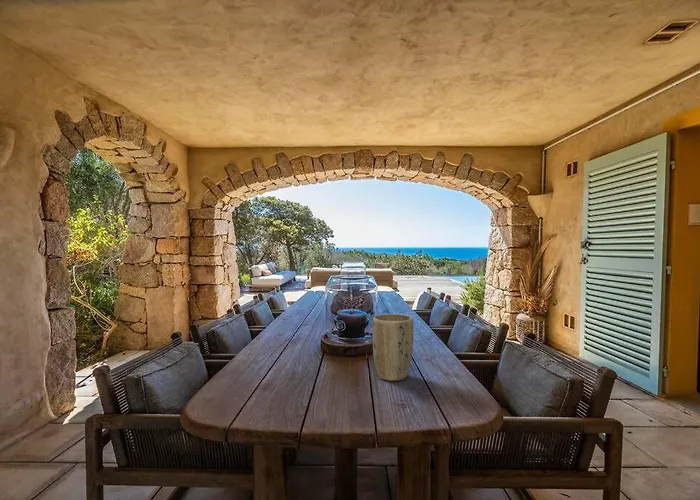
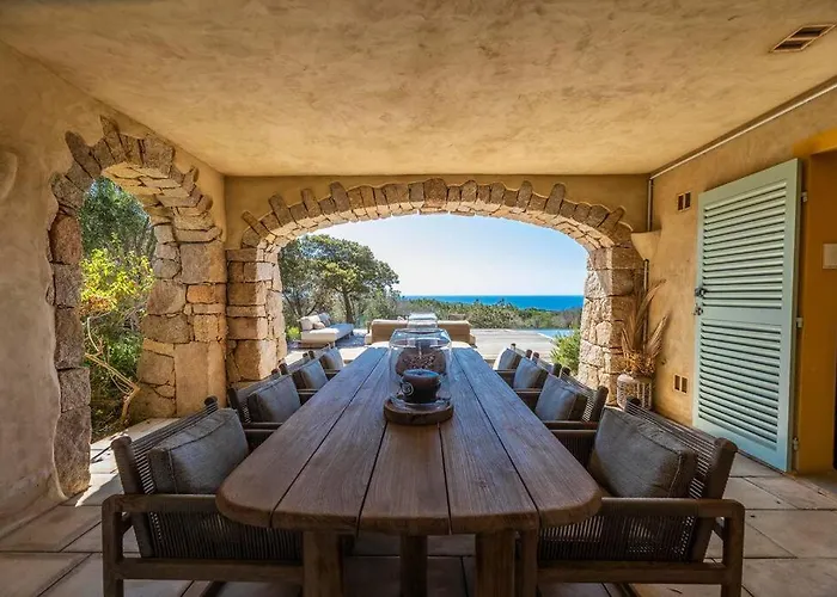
- plant pot (392, 346)
